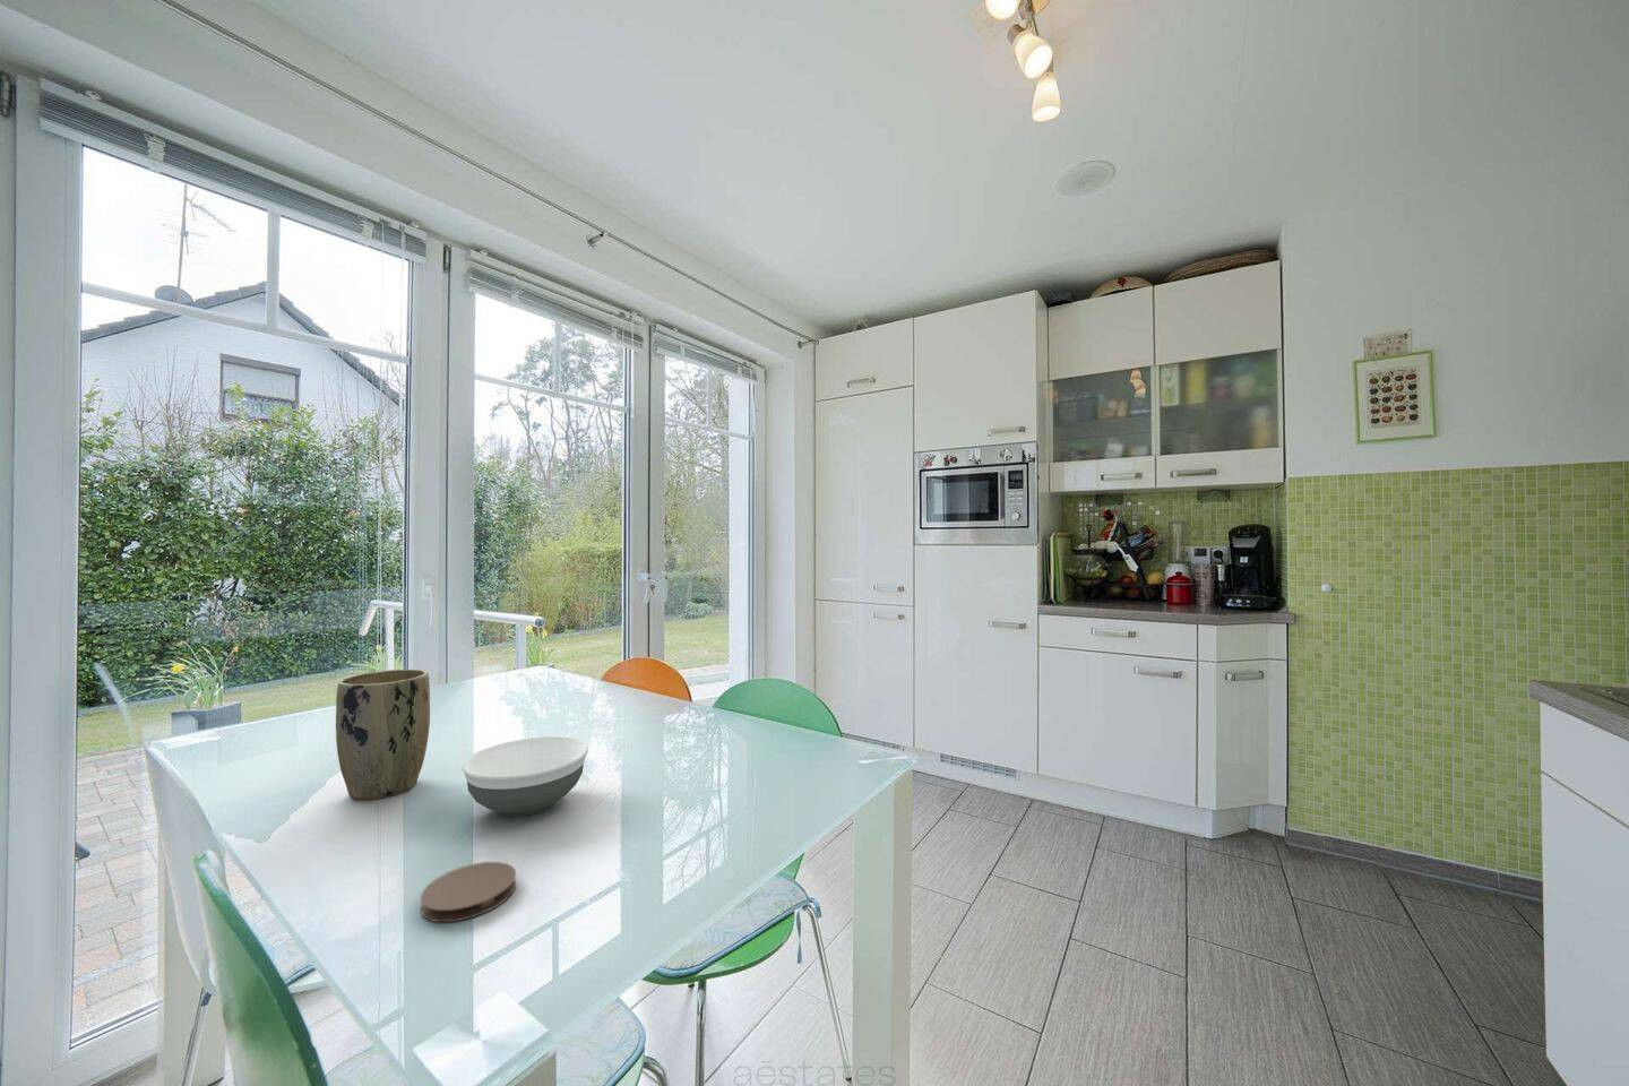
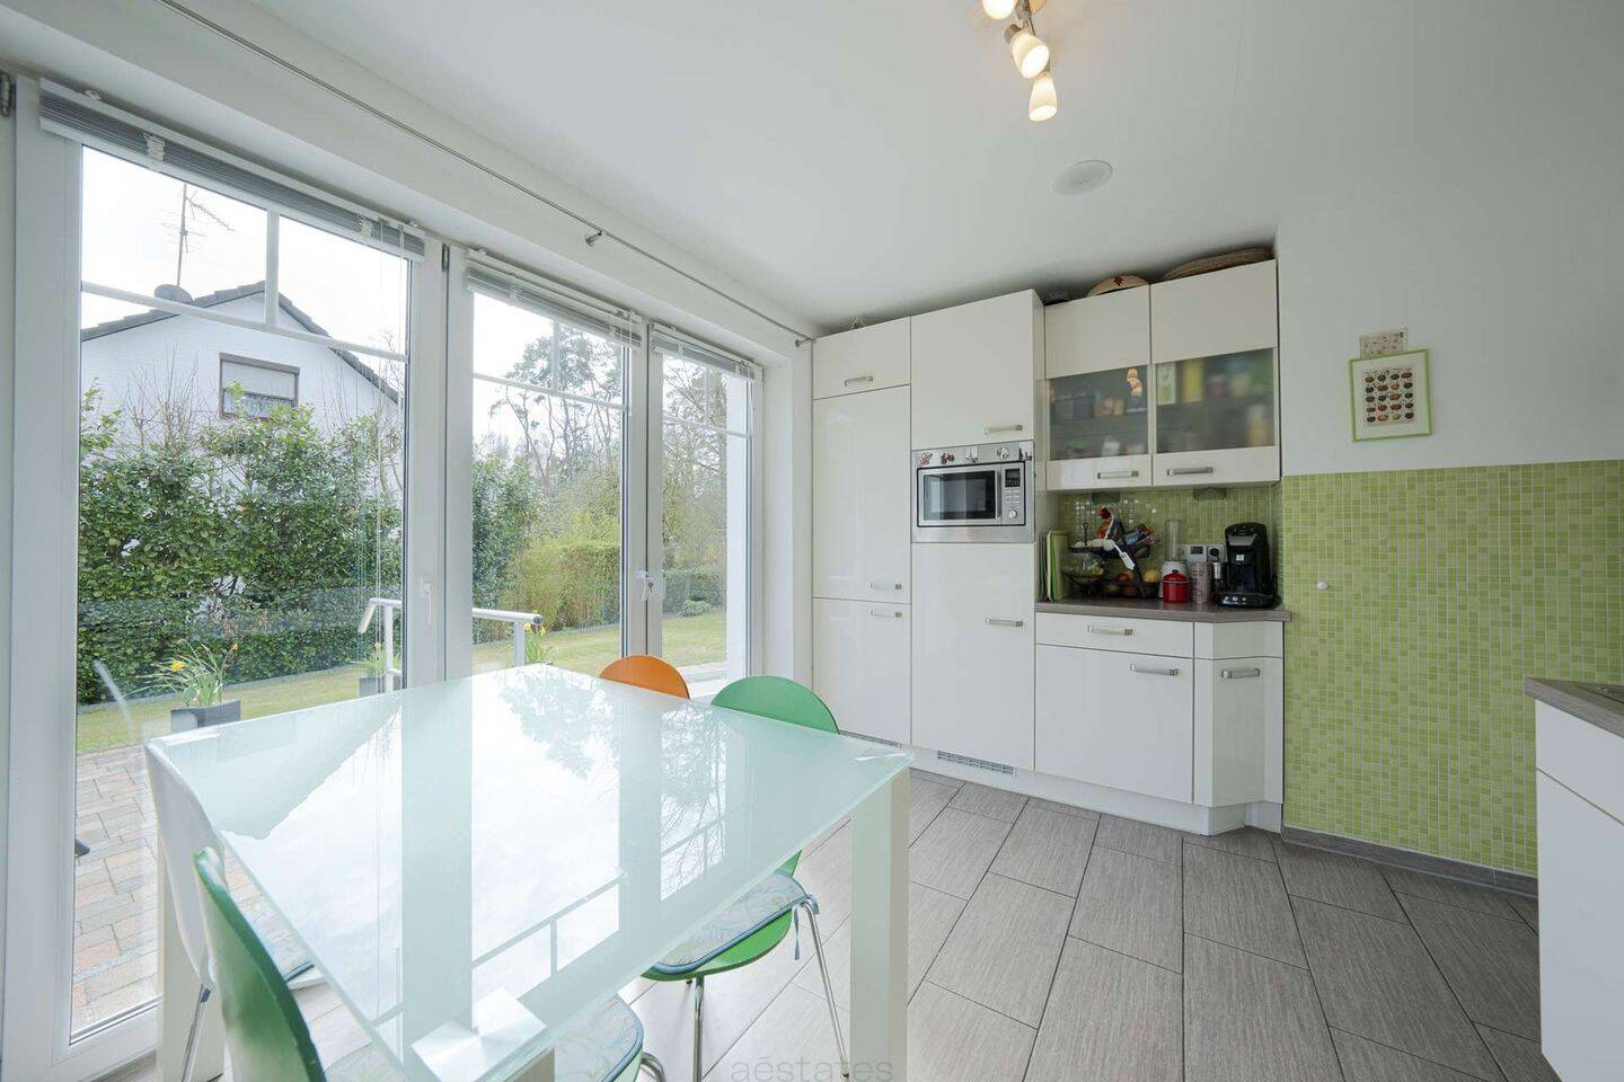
- bowl (527, 779)
- coaster (469, 890)
- plant pot (383, 732)
